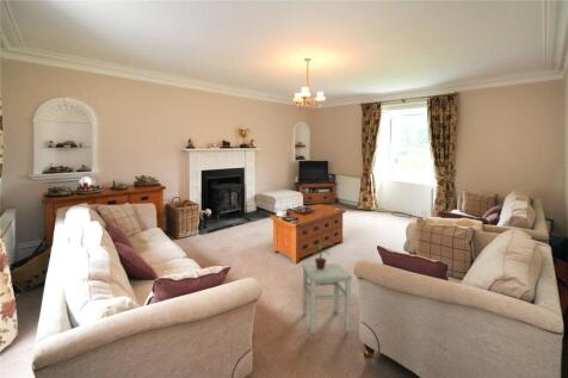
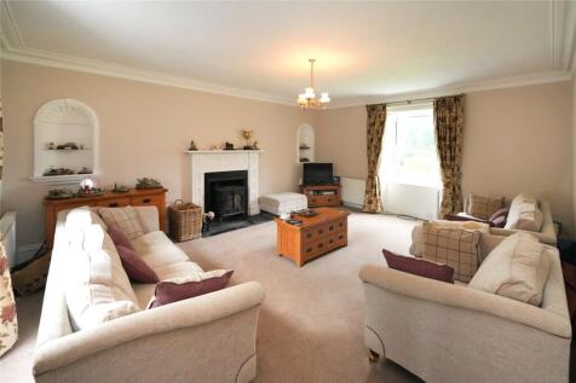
- potted plant (320, 255)
- stool (325, 296)
